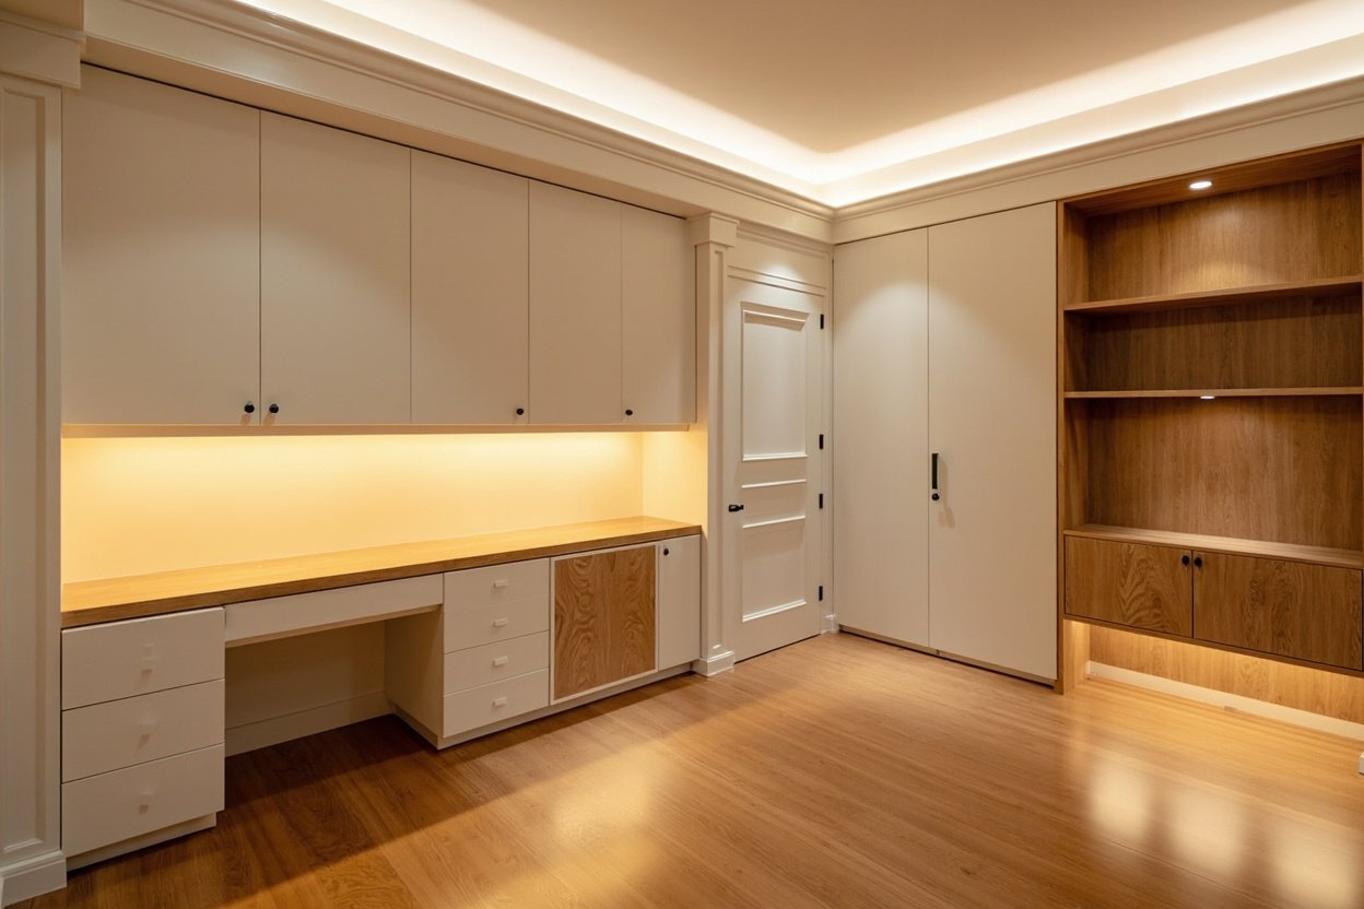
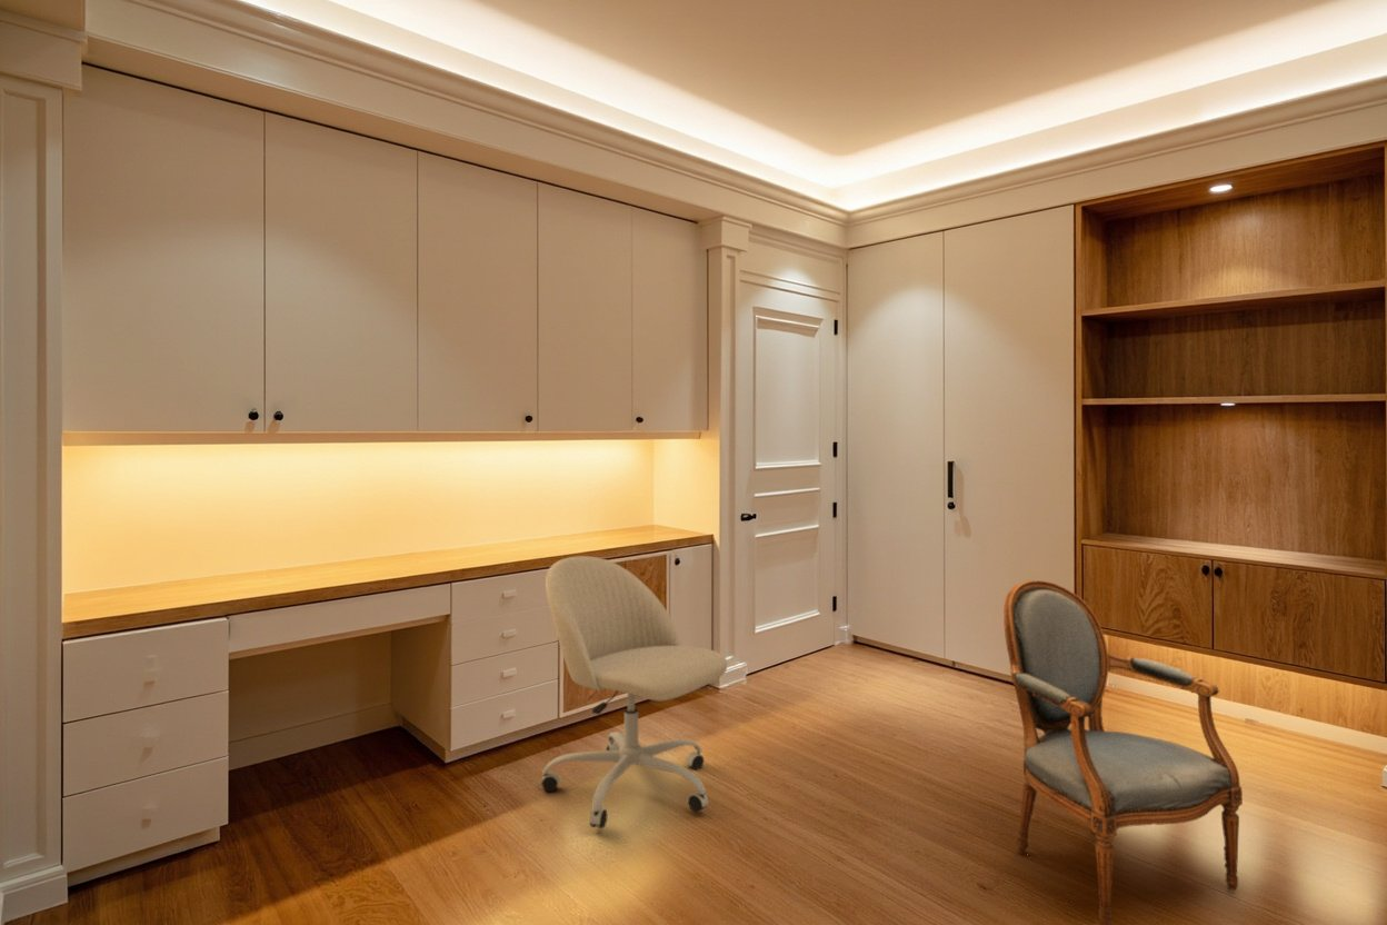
+ armchair (1101, 729)
+ office chair (633, 676)
